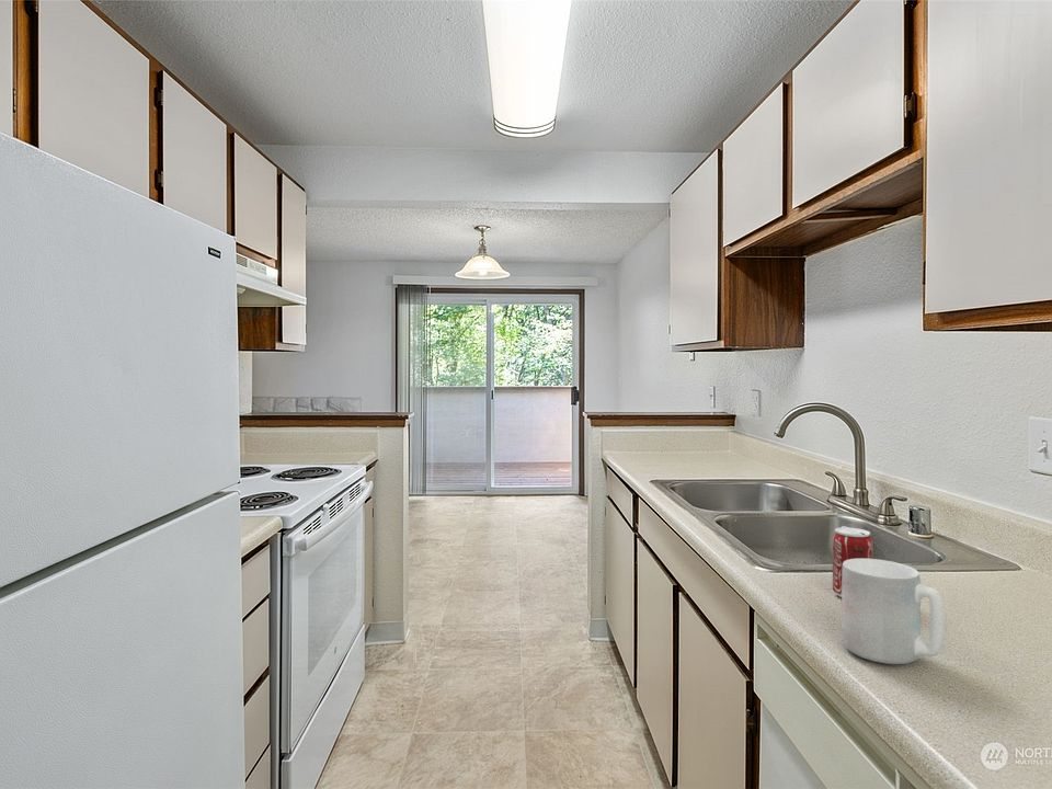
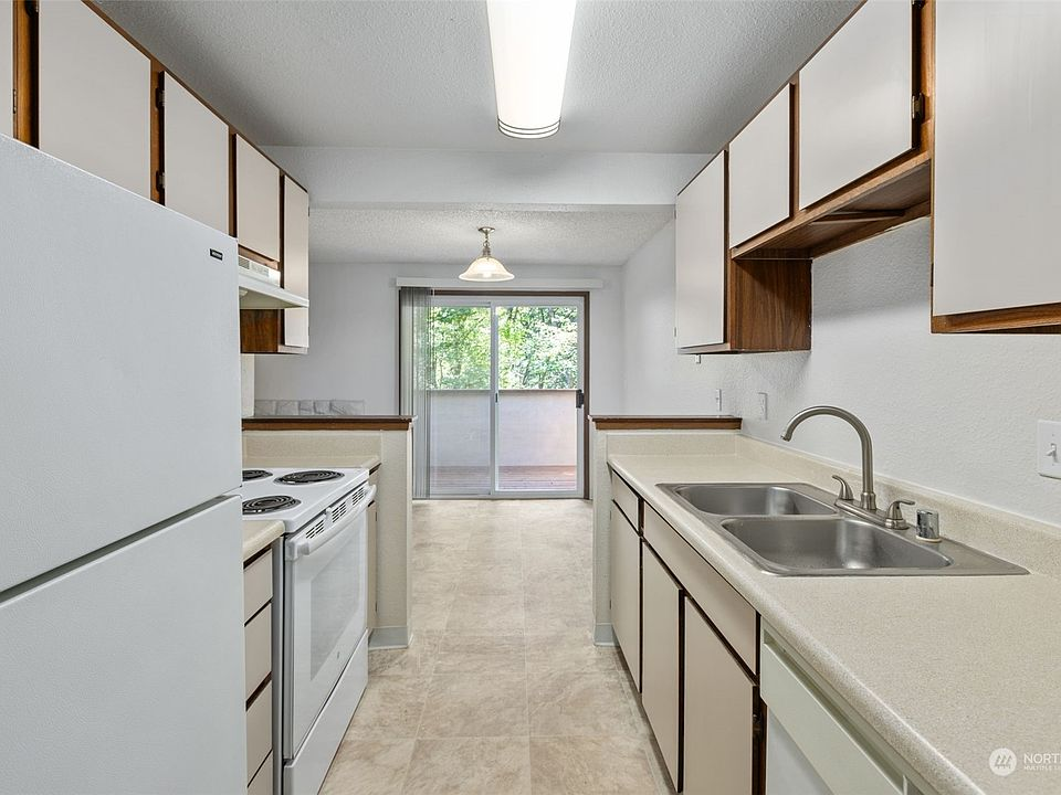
- beverage can (849, 559)
- mug (889, 611)
